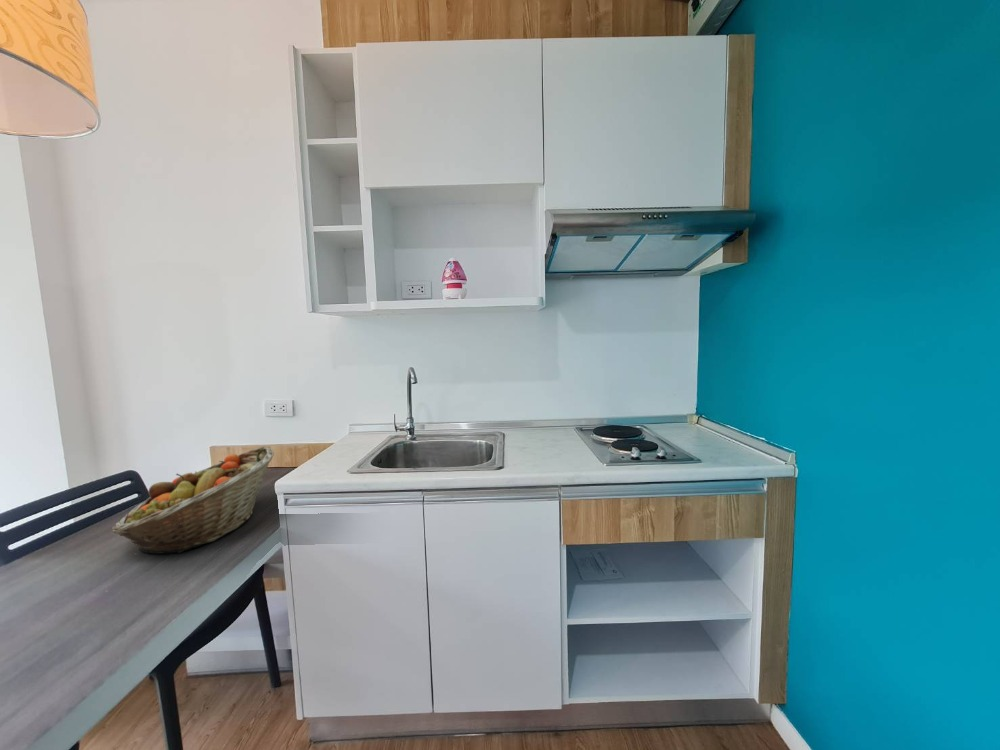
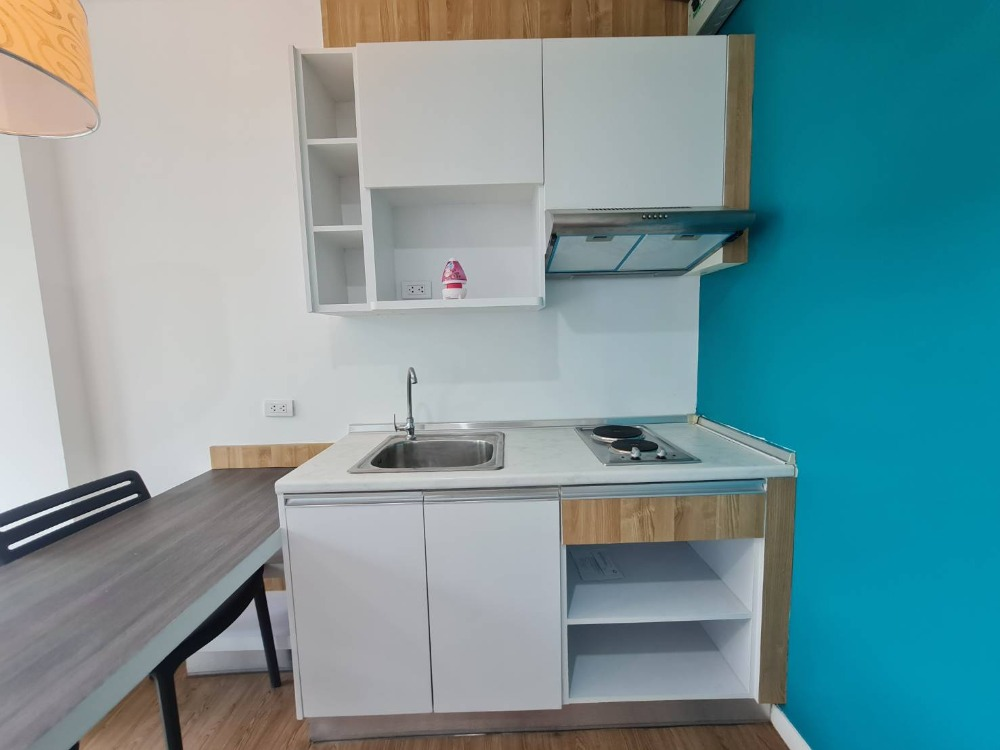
- fruit basket (205, 493)
